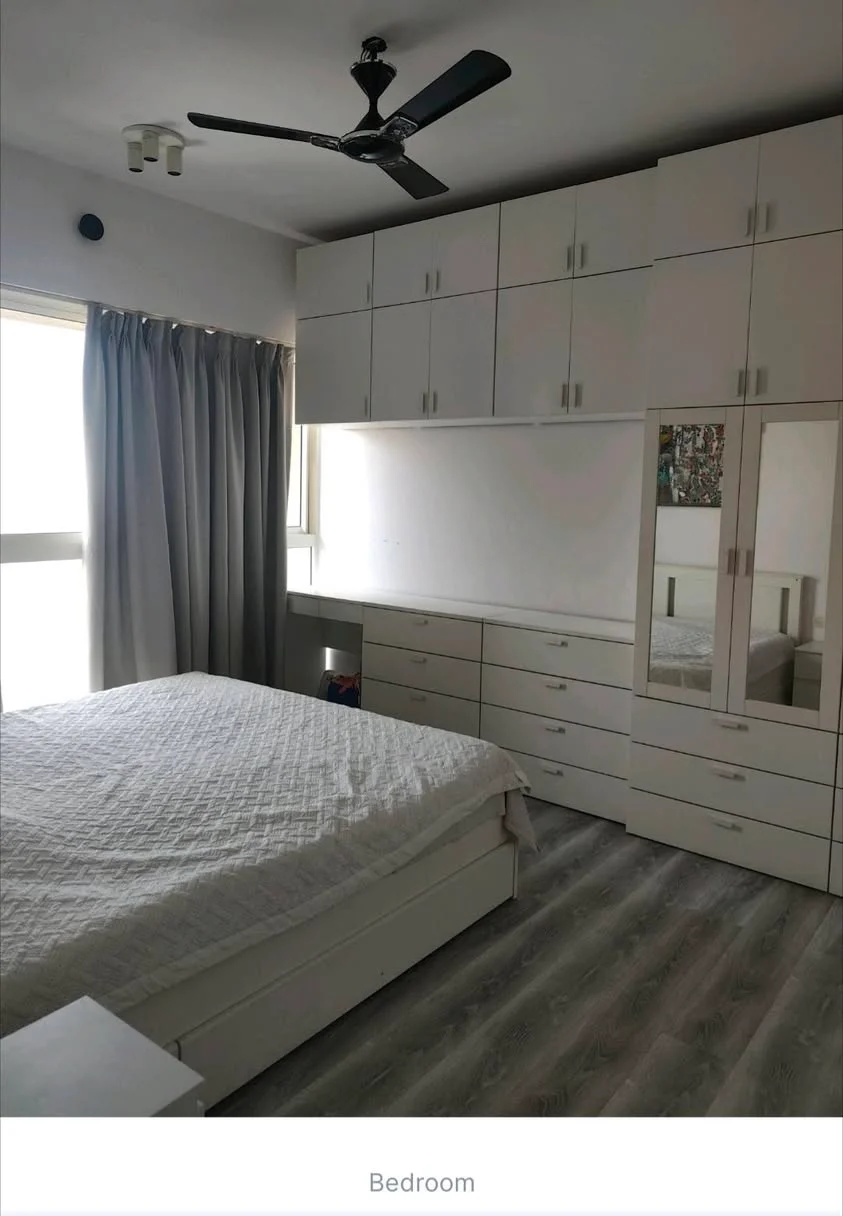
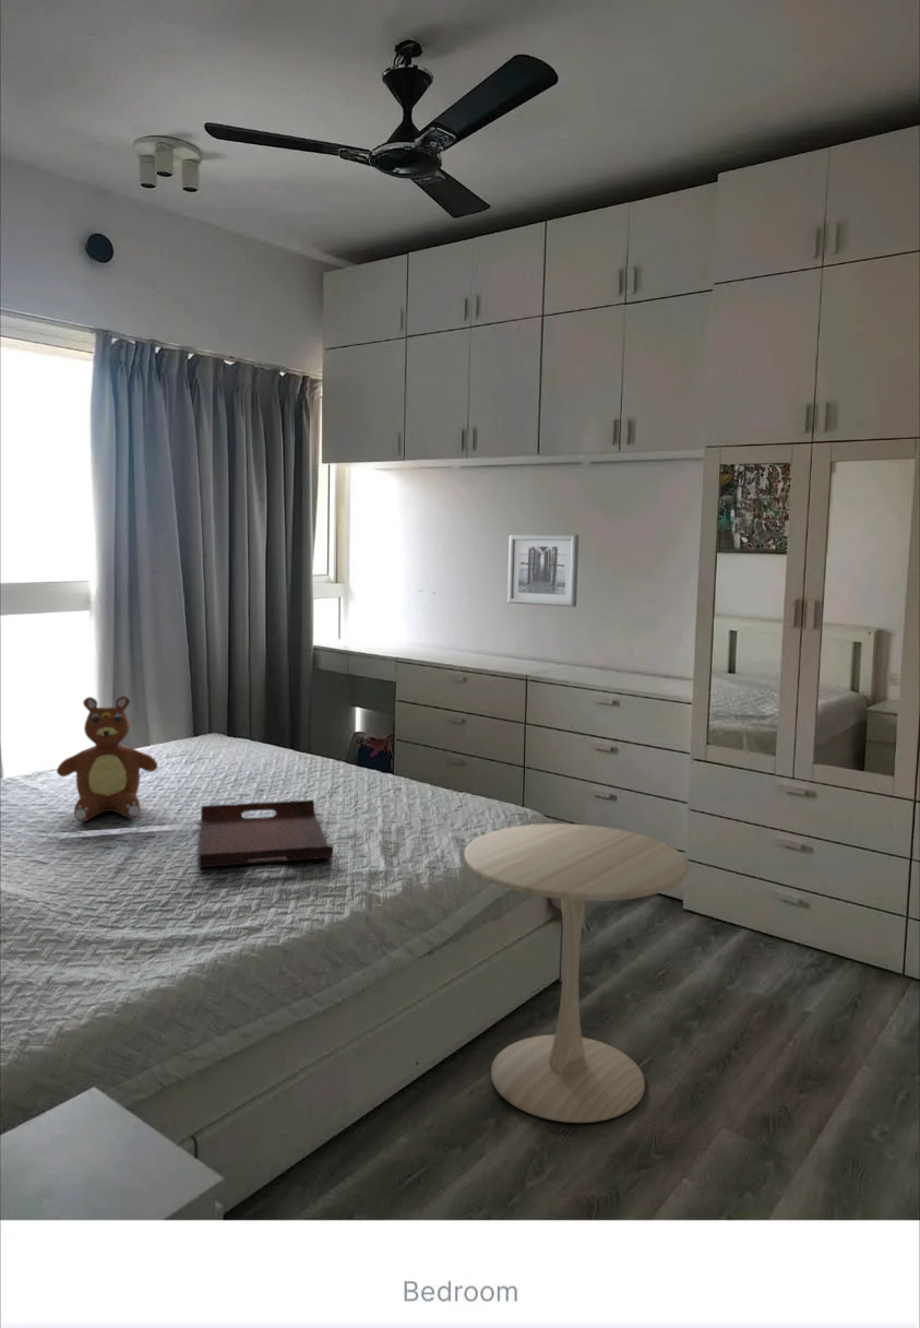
+ wall art (541, 570)
+ side table (571, 967)
+ serving tray (262, 832)
+ teddy bear (107, 756)
